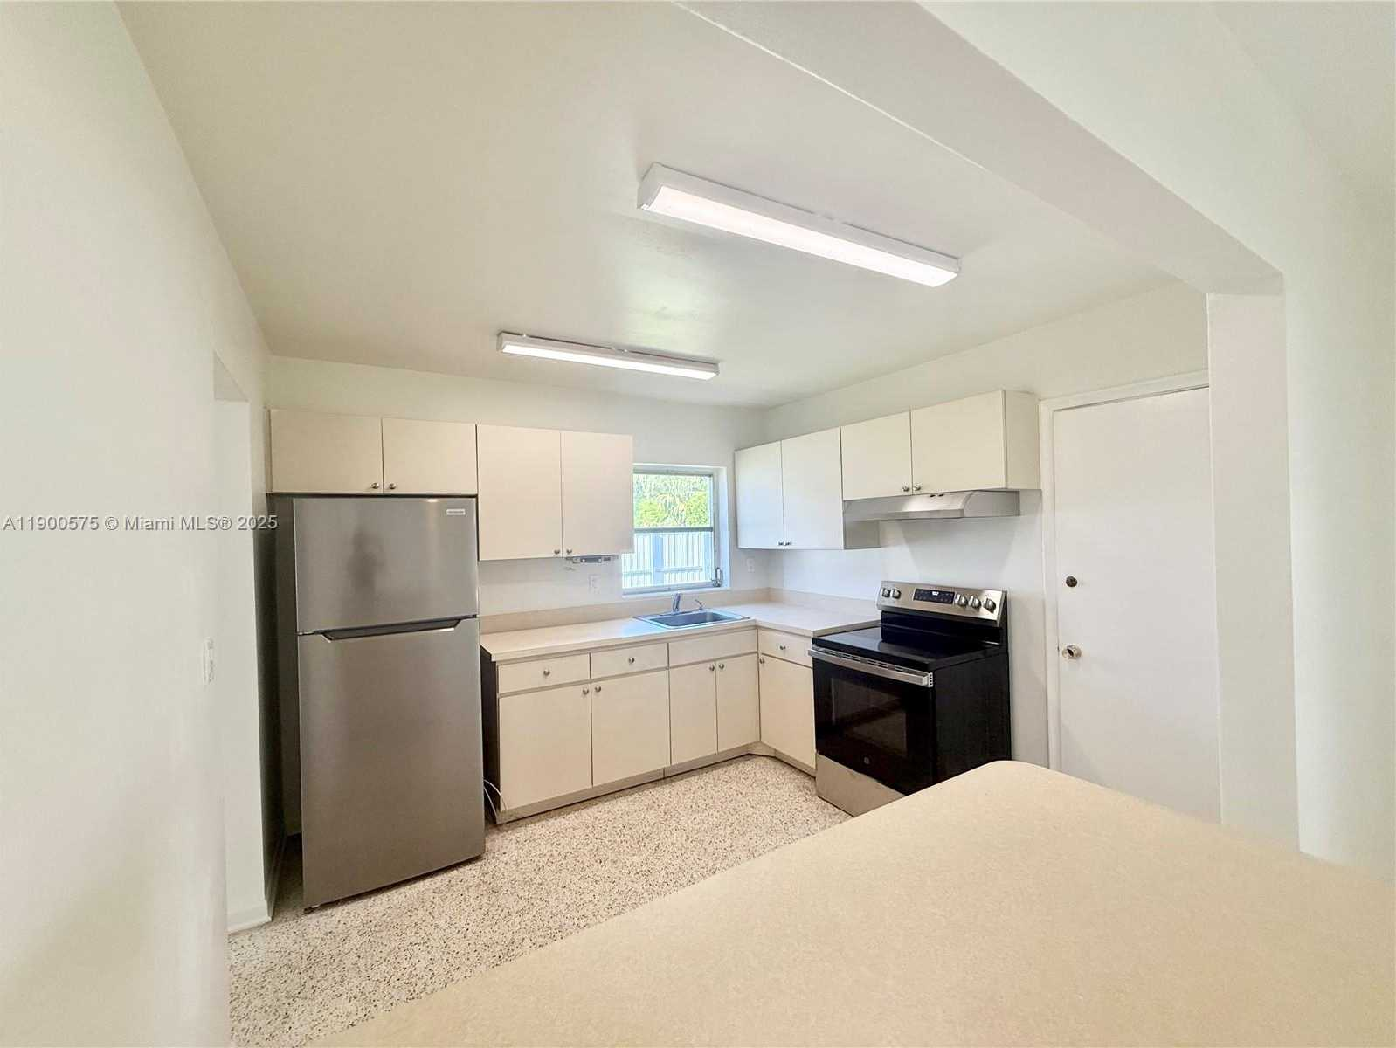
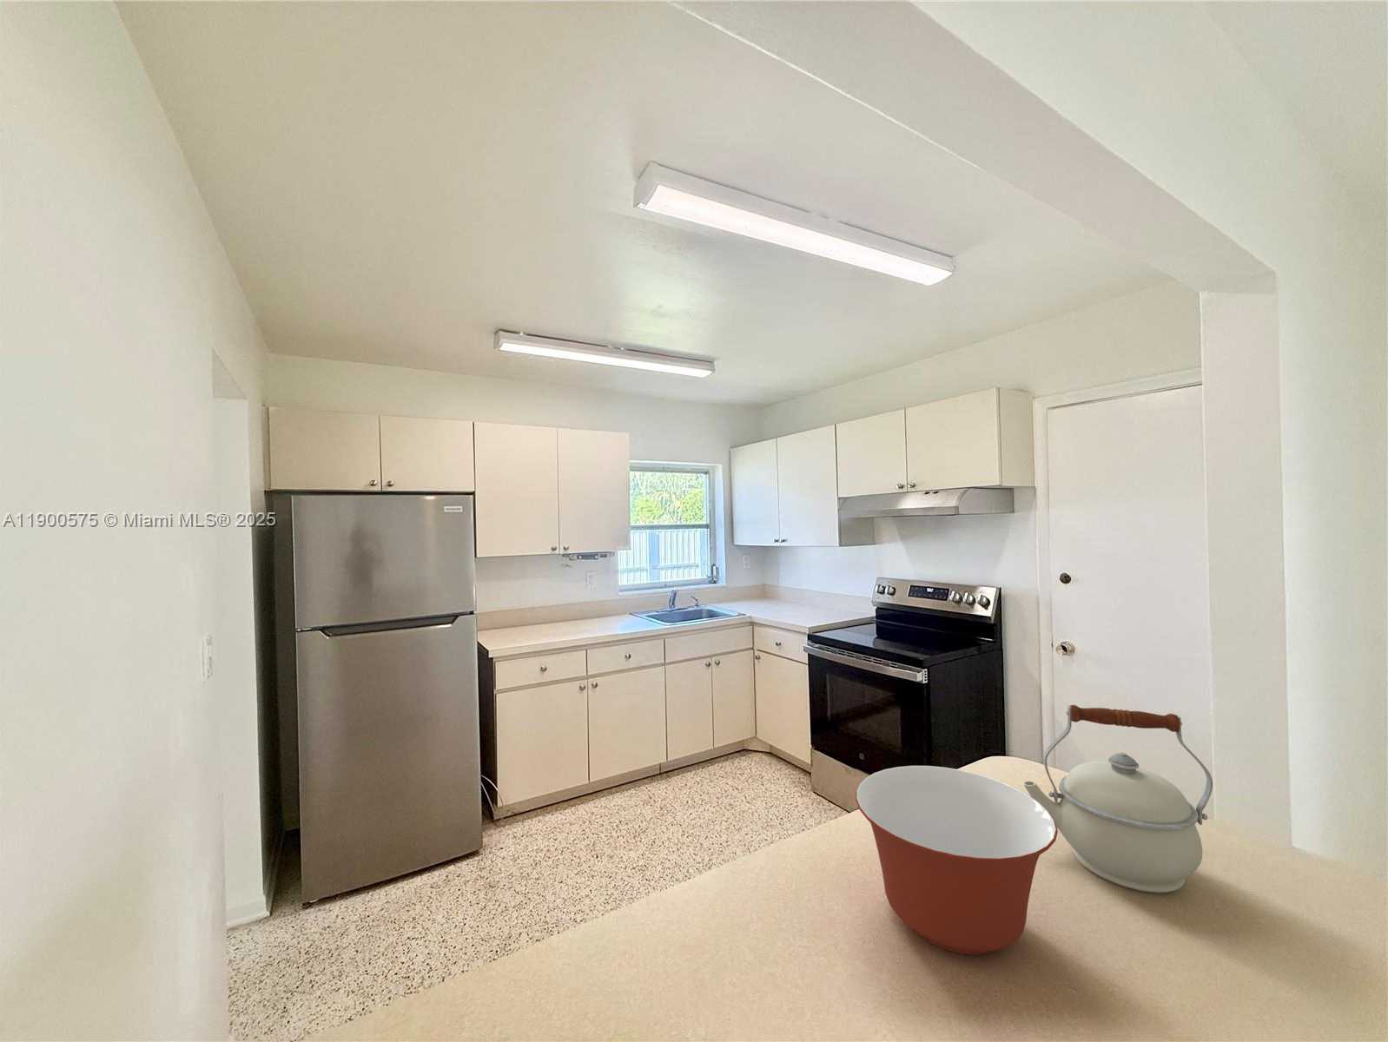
+ kettle (1112, 785)
+ mixing bowl (950, 861)
